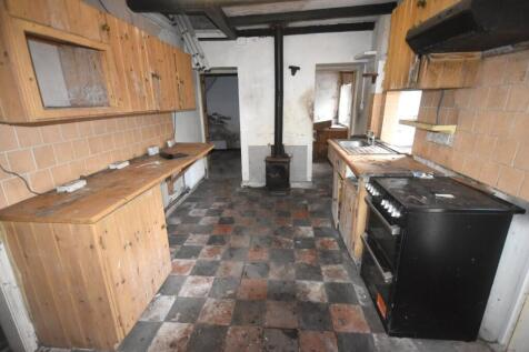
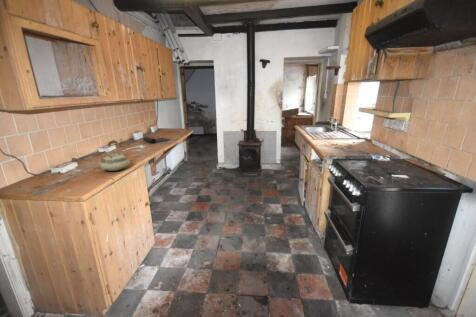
+ teakettle (115, 154)
